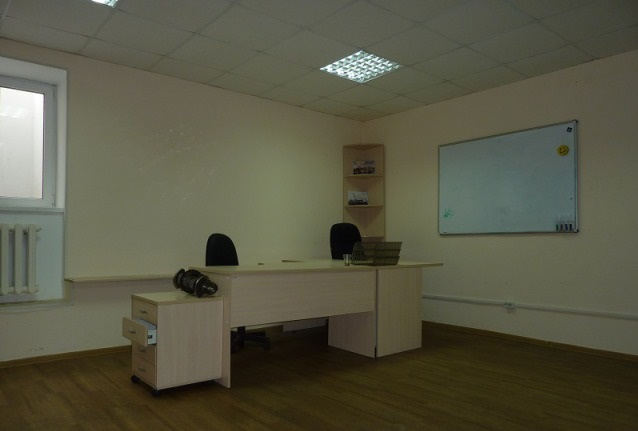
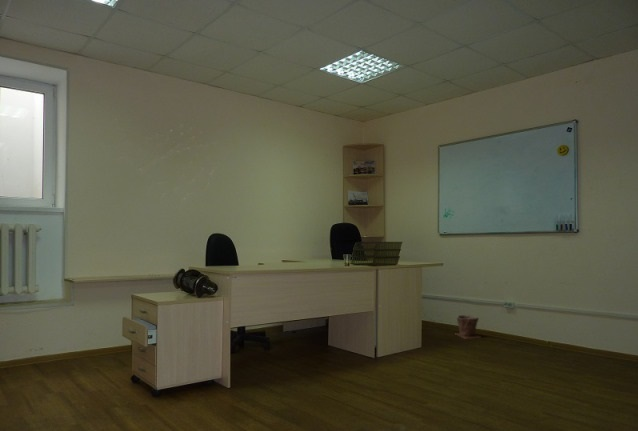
+ plant pot (467, 325)
